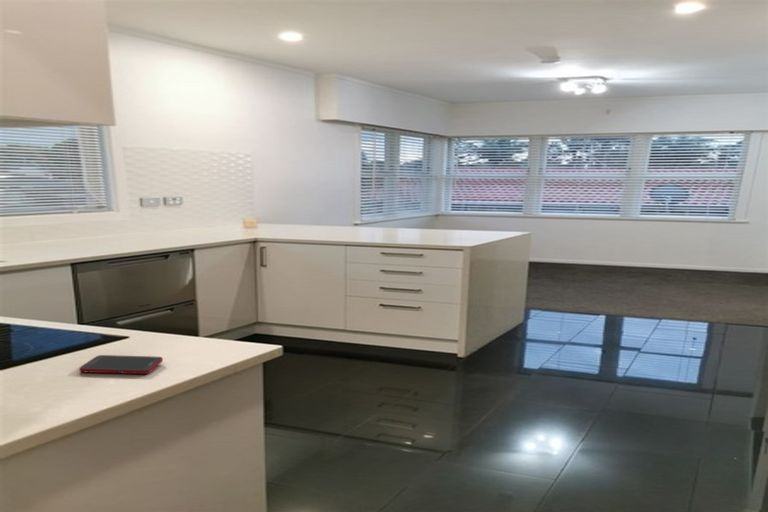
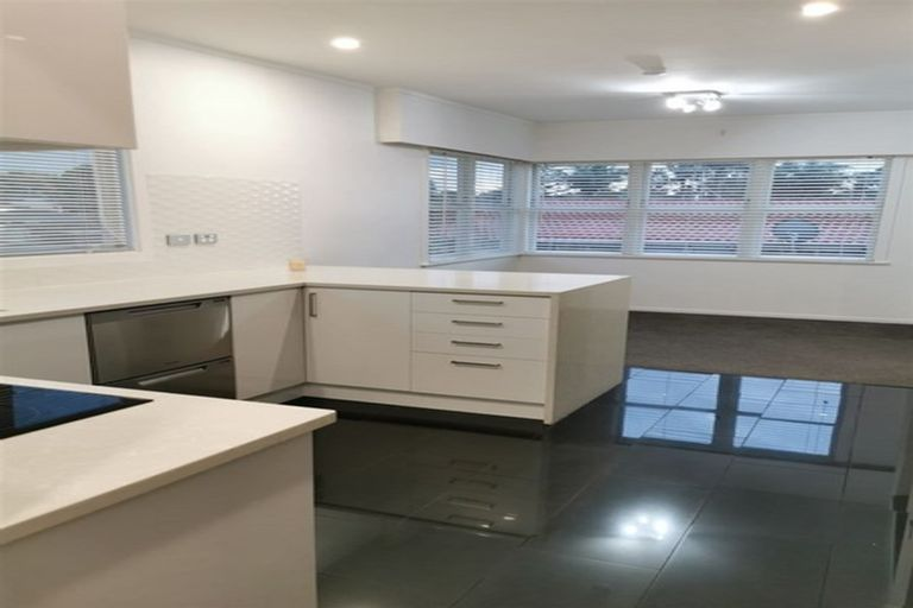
- cell phone (122, 364)
